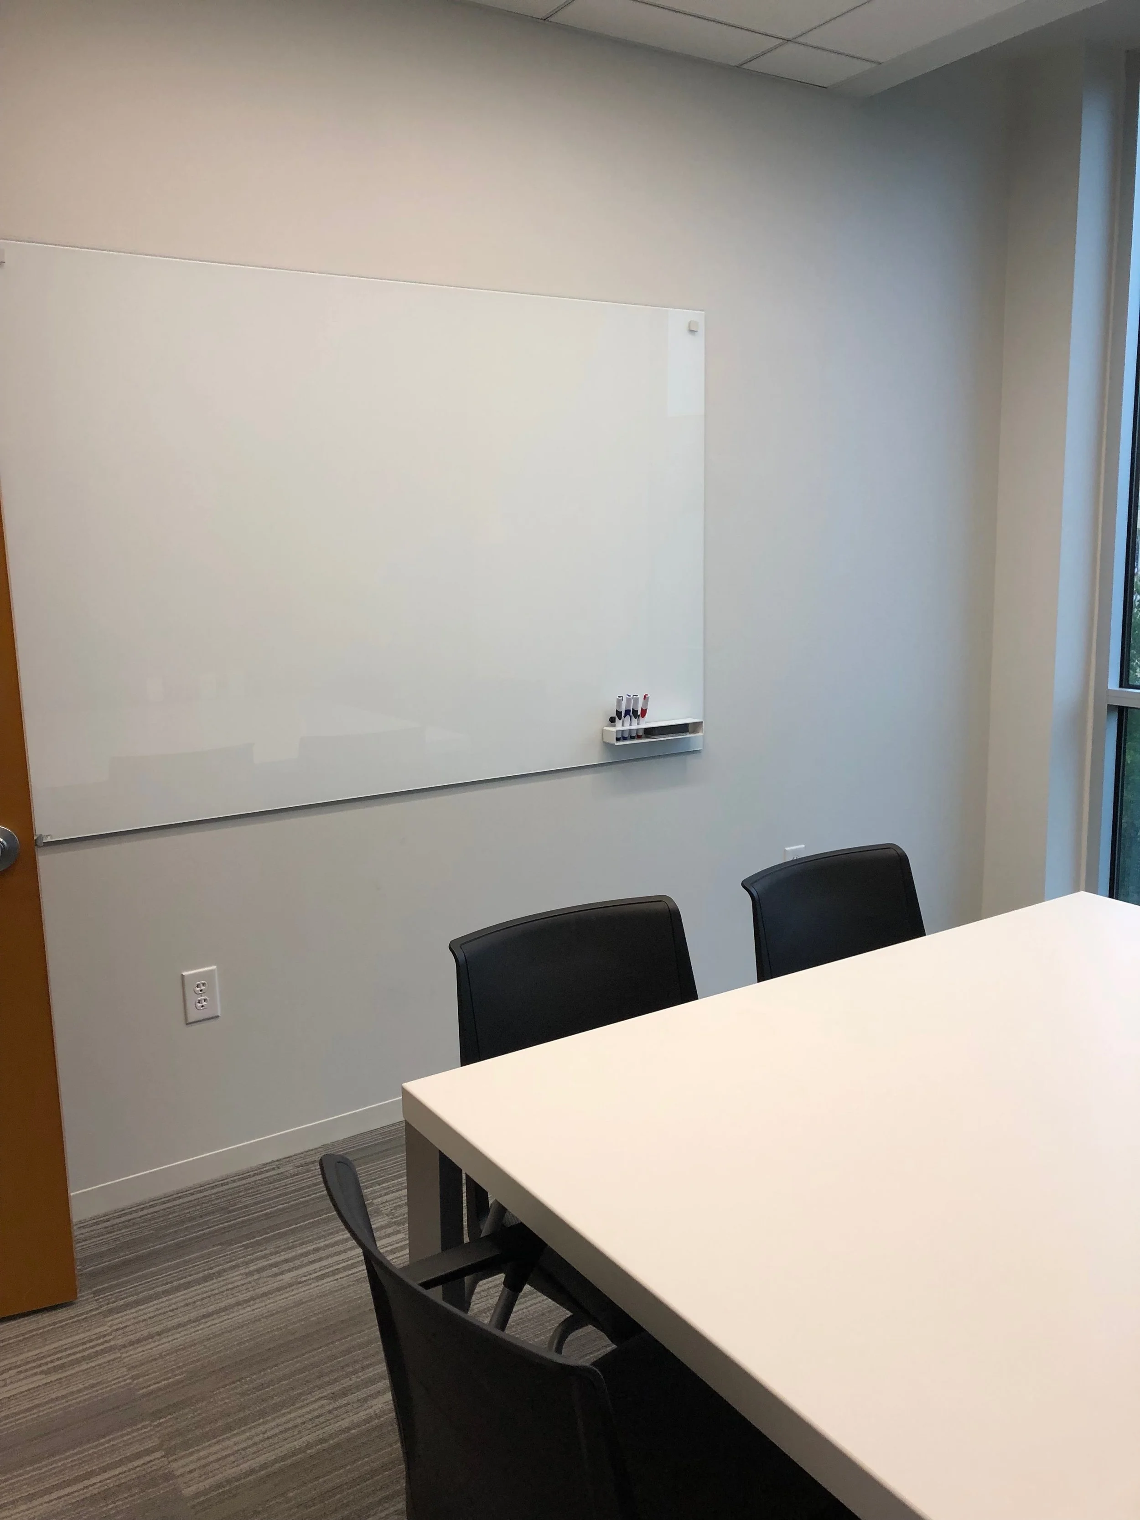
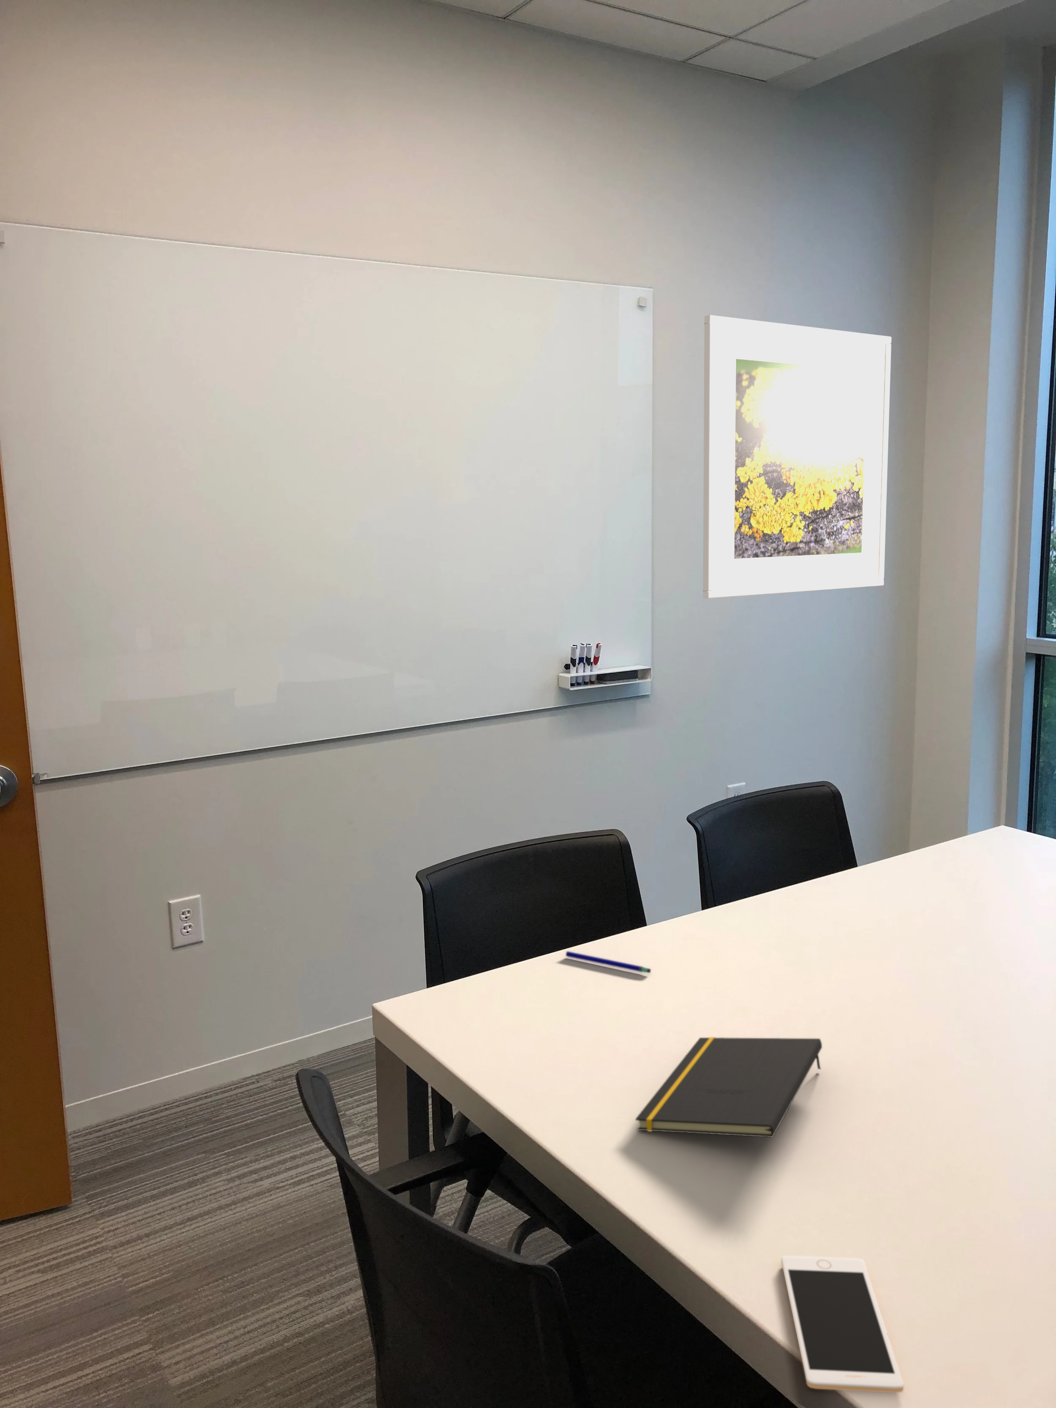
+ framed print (801, 462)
+ notepad (732, 1082)
+ cell phone (837, 1318)
+ pen (608, 962)
